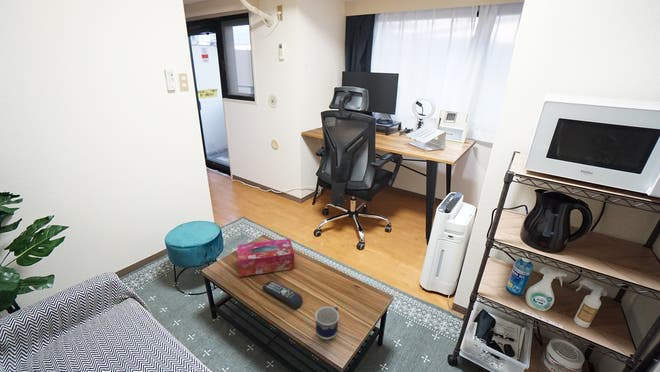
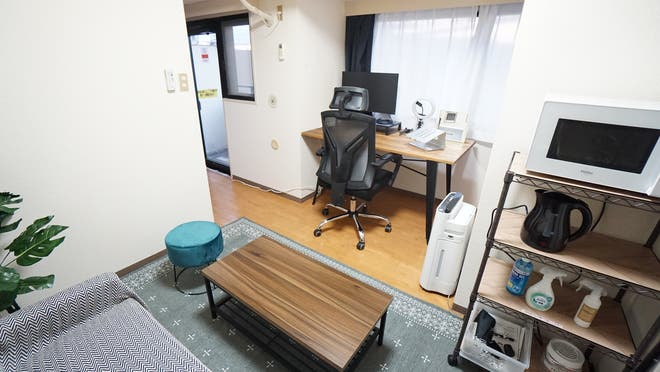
- tissue box (266, 256)
- cup (328, 322)
- remote control (282, 292)
